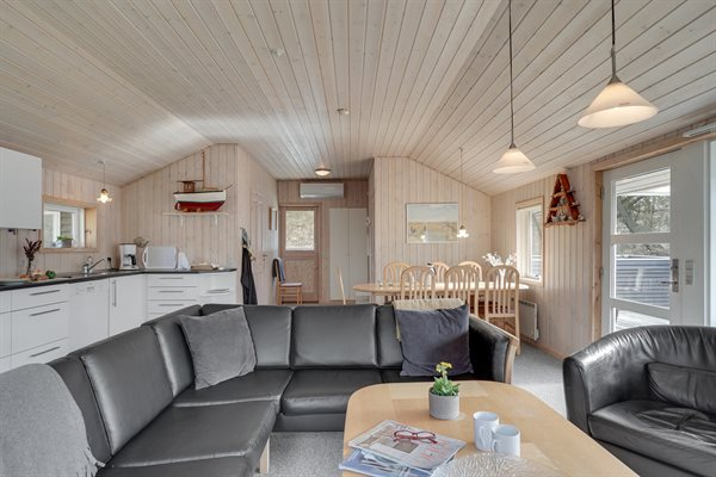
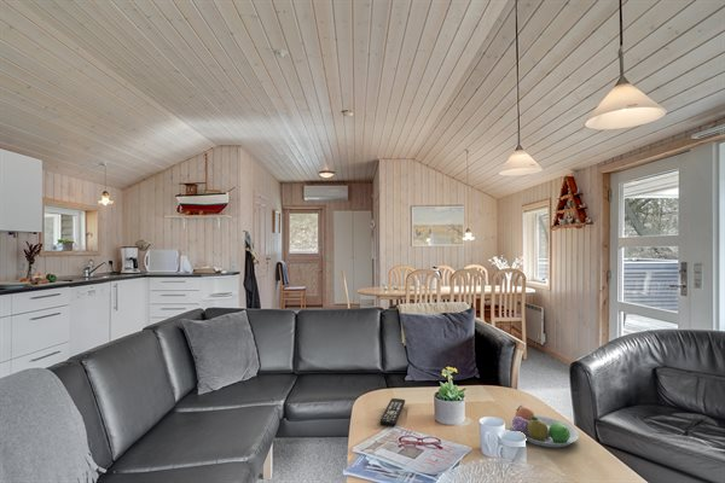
+ remote control (393, 412)
+ fruit bowl (544, 423)
